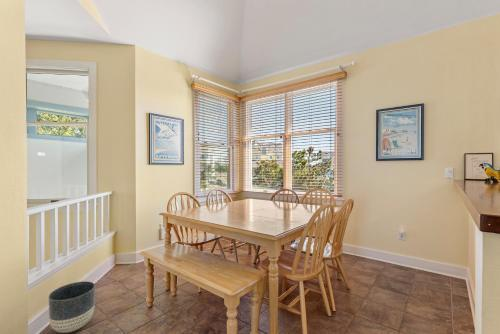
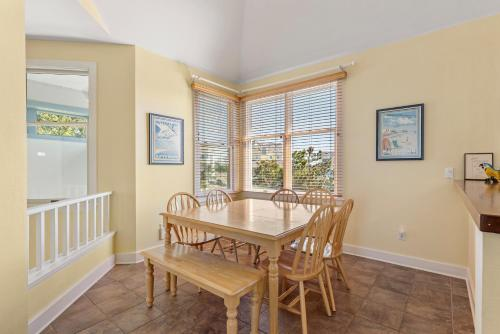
- planter (72, 308)
